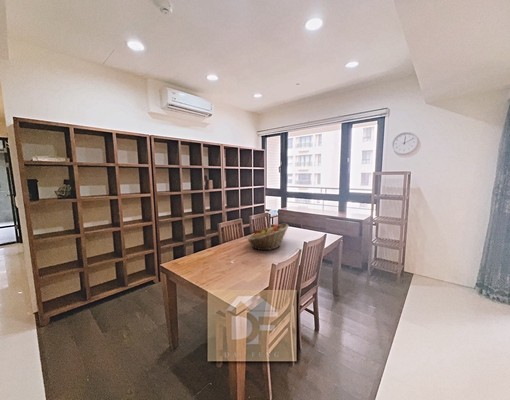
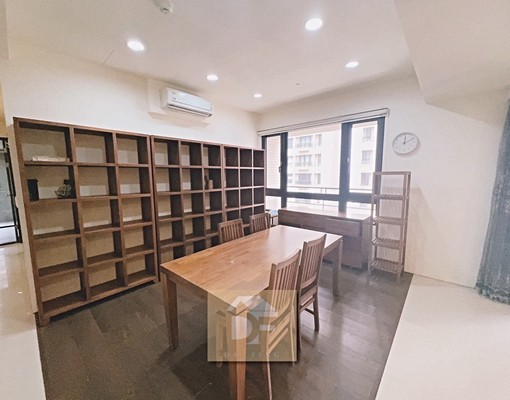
- fruit basket (268, 235)
